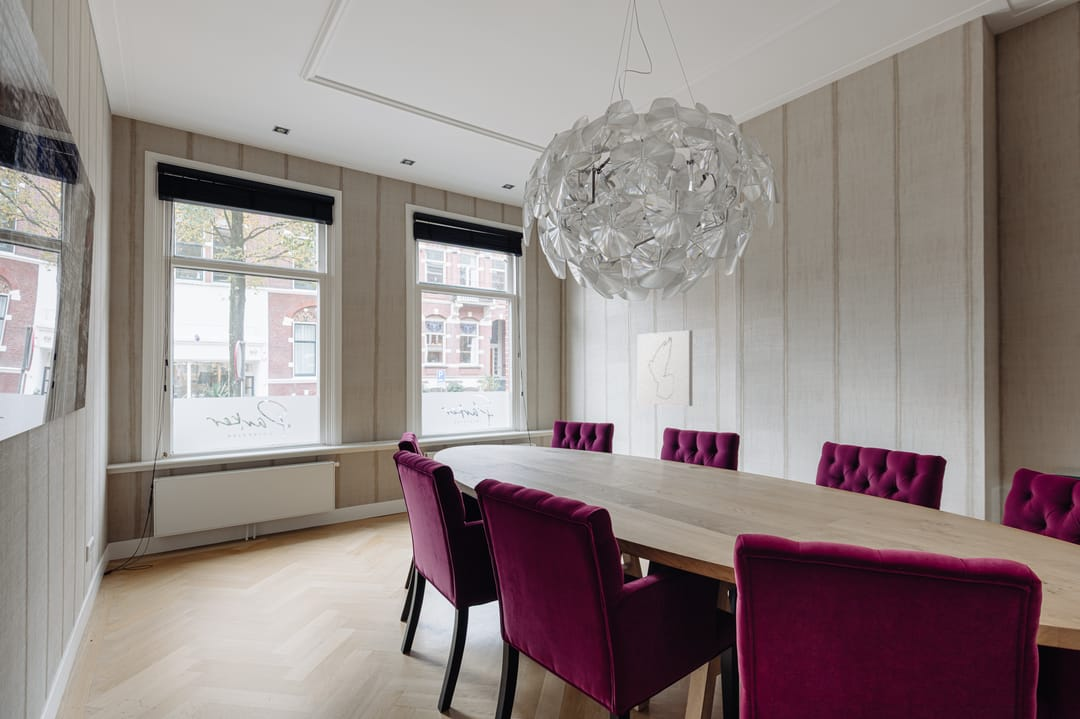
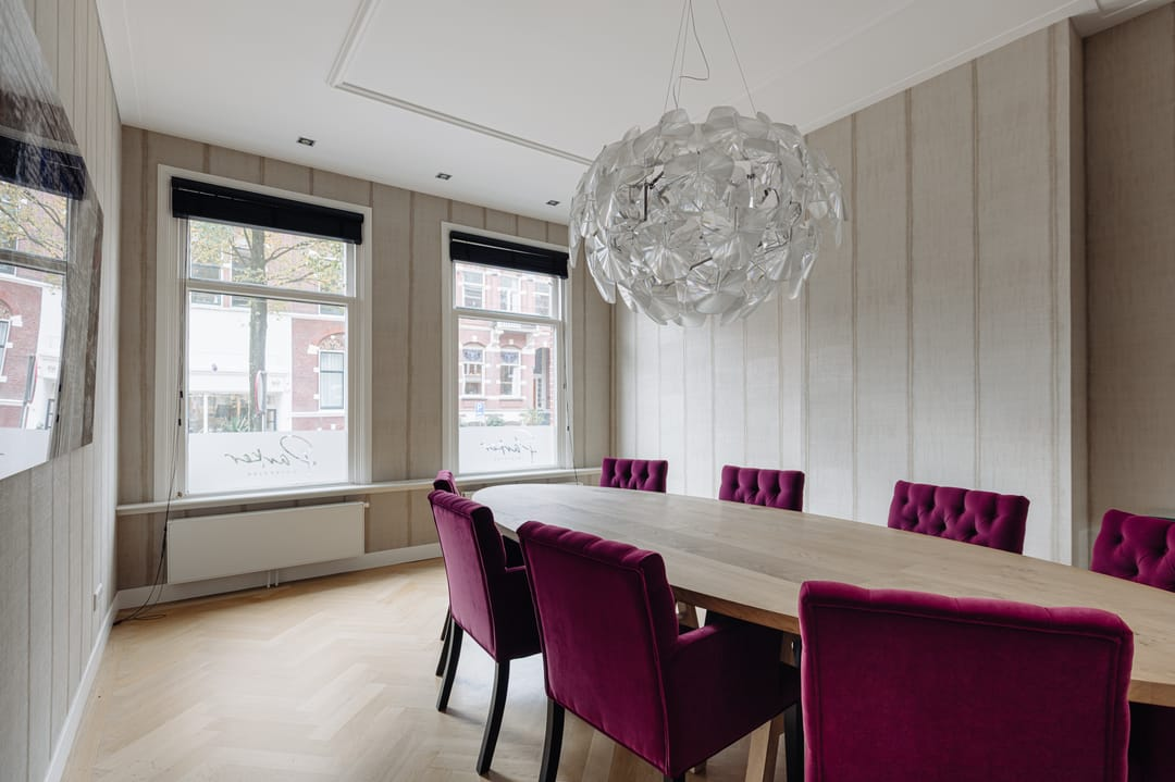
- wall art (663, 368)
